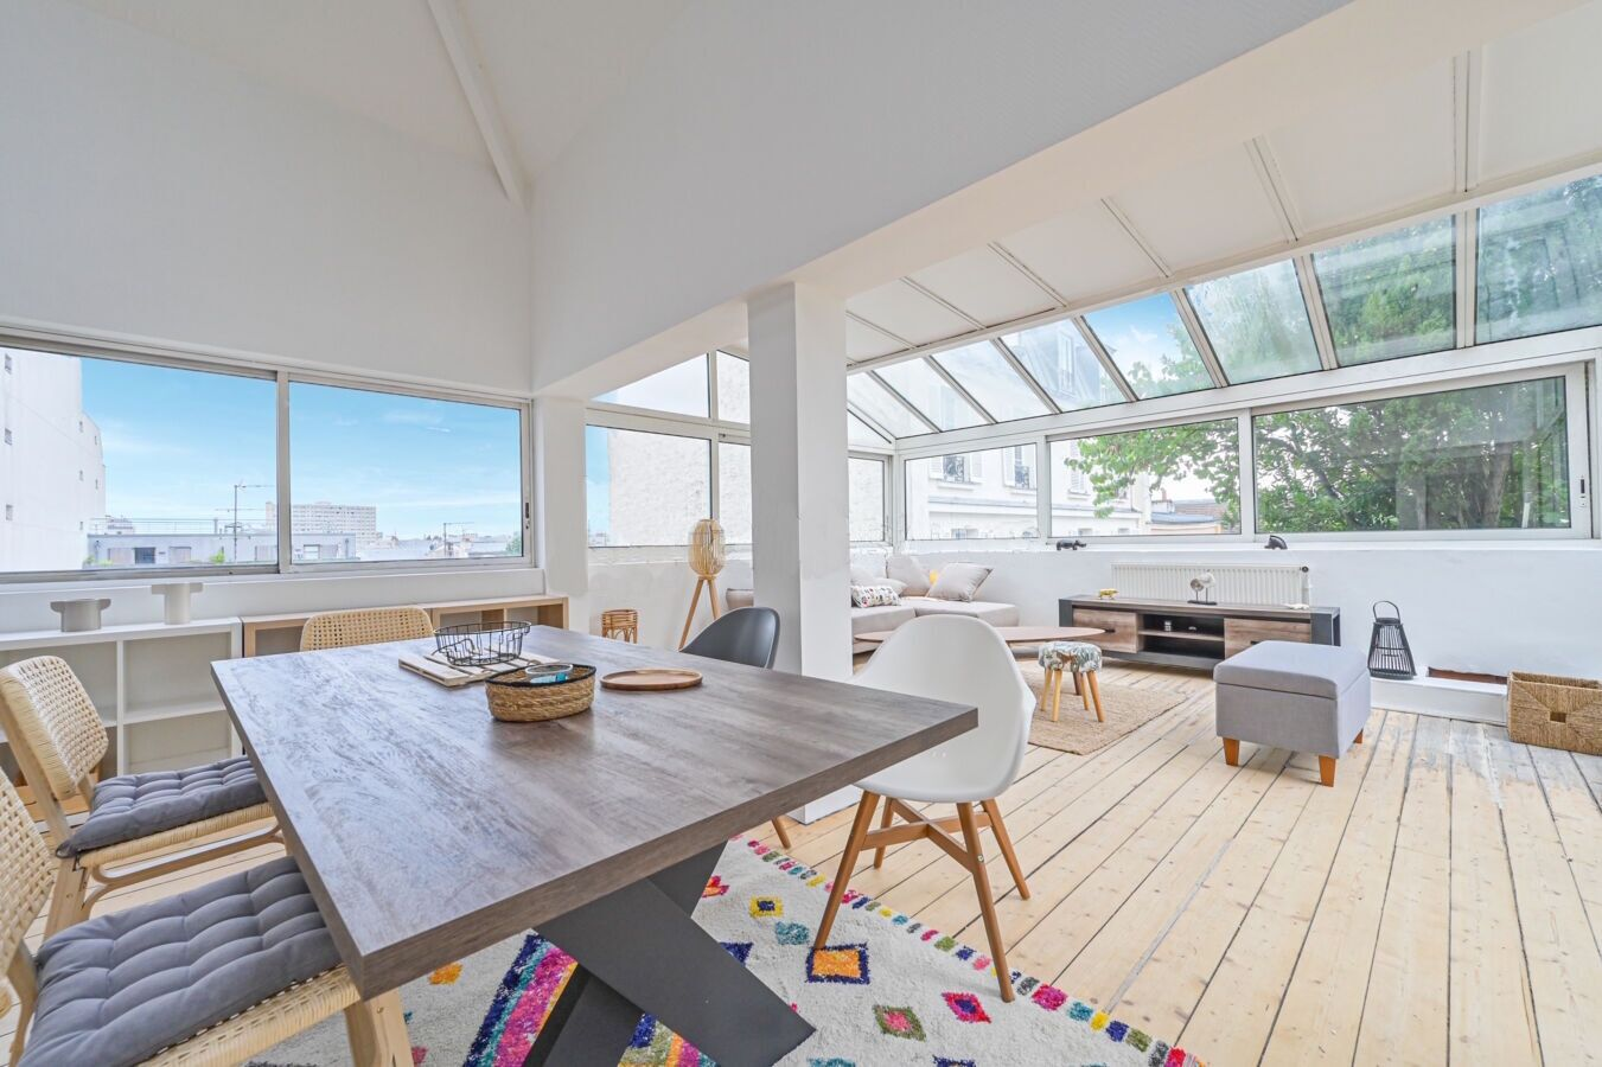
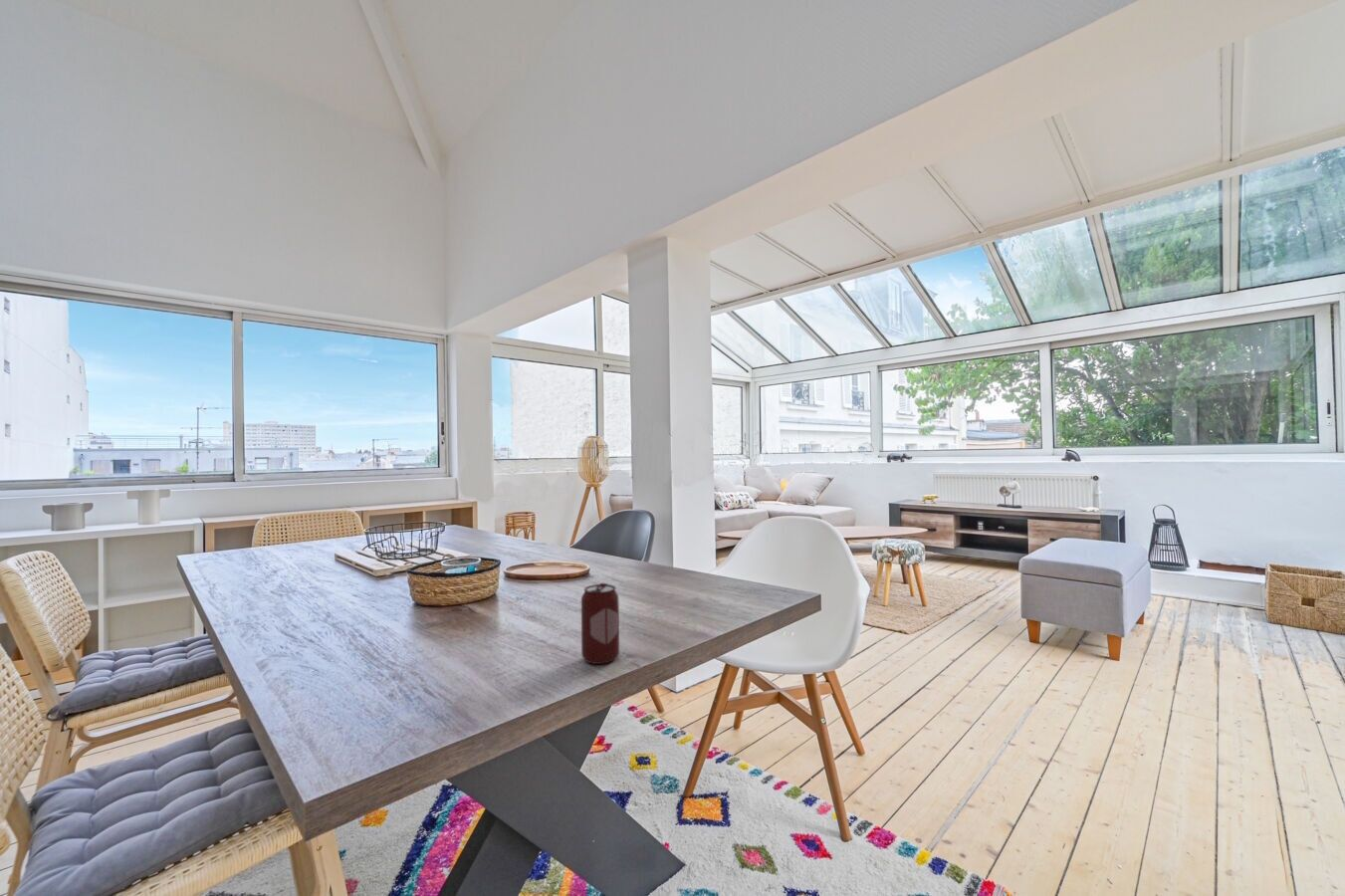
+ beverage can (600, 621)
